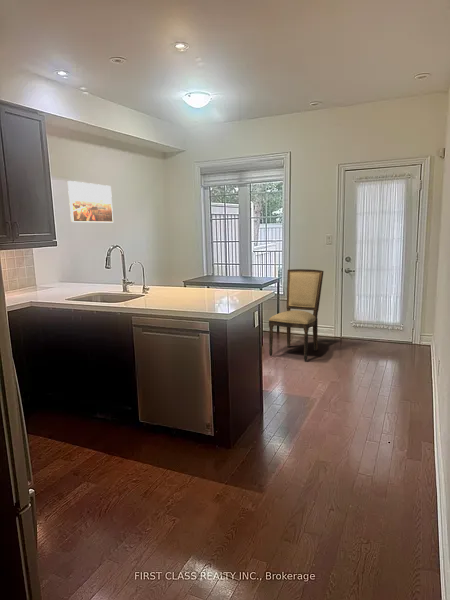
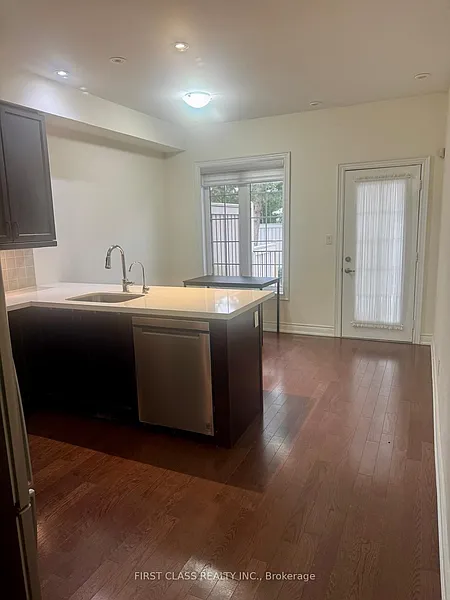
- dining chair (296, 312)
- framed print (91, 203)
